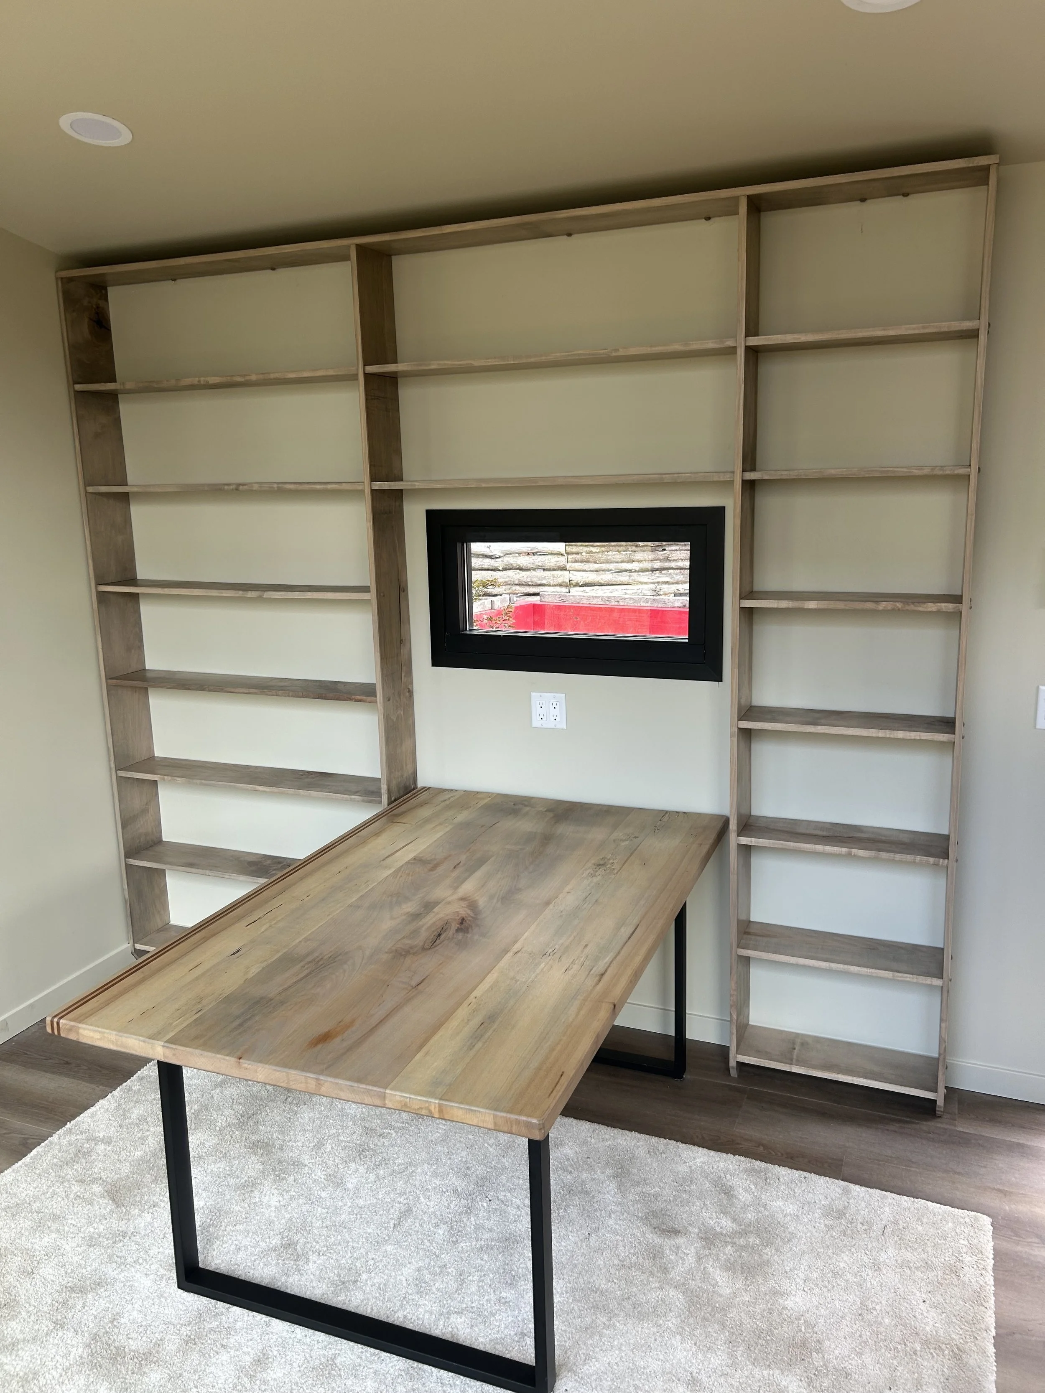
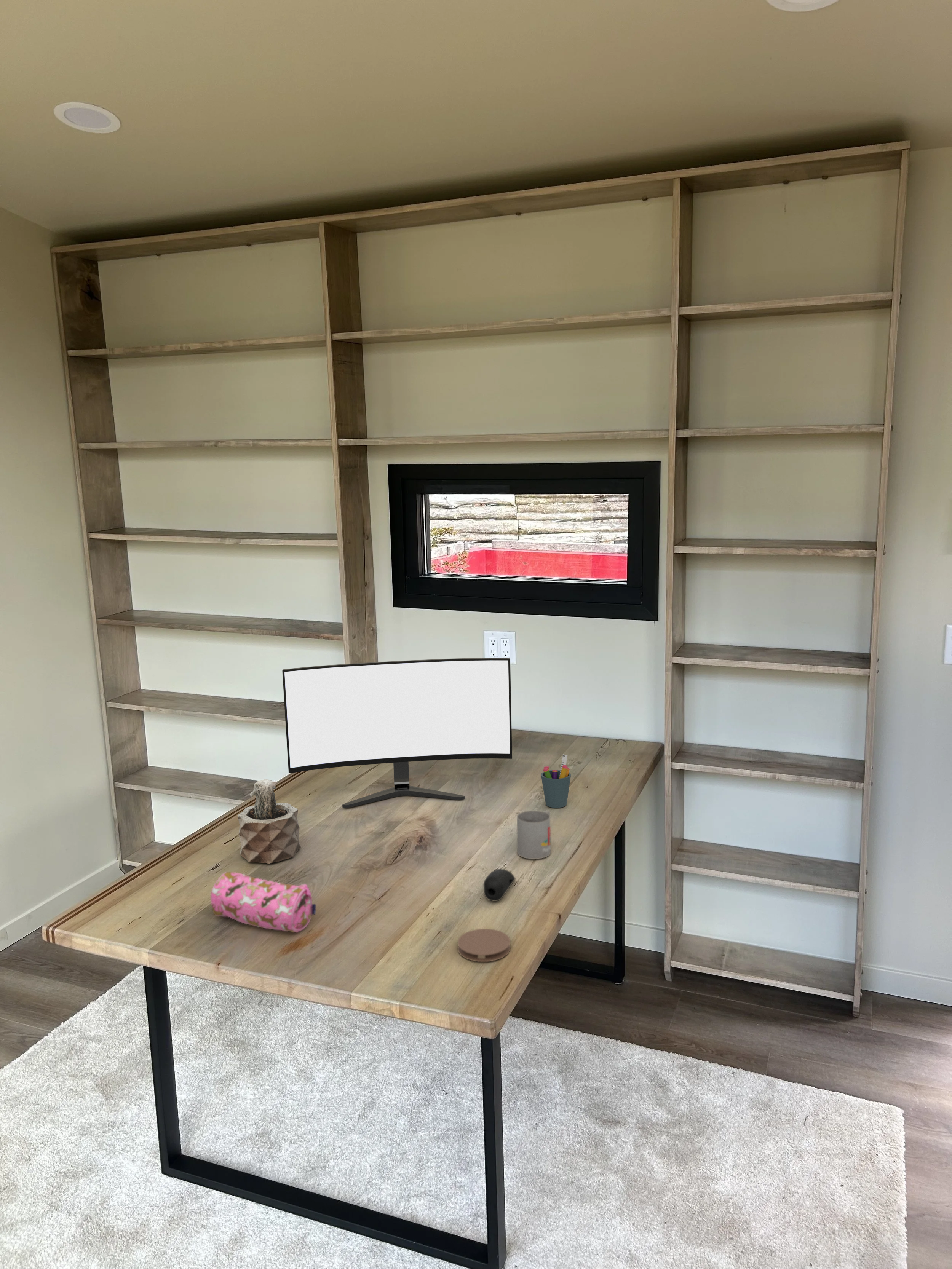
+ computer mouse (500, 879)
+ mug (537, 831)
+ pen holder (556, 781)
+ monitor (400, 730)
+ coaster (484, 945)
+ succulent plant (268, 816)
+ pencil case (262, 901)
